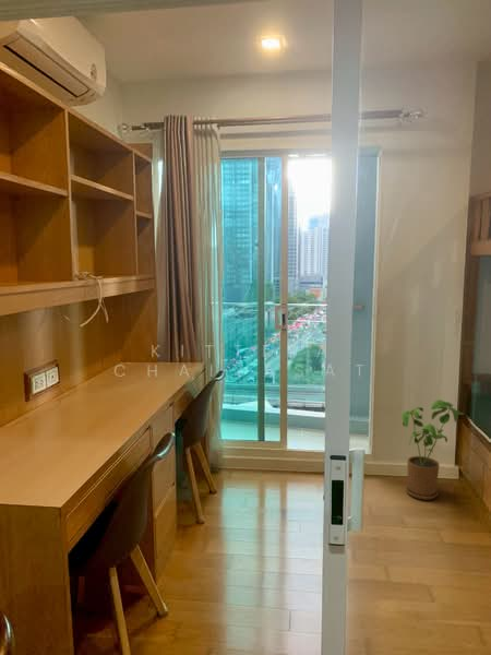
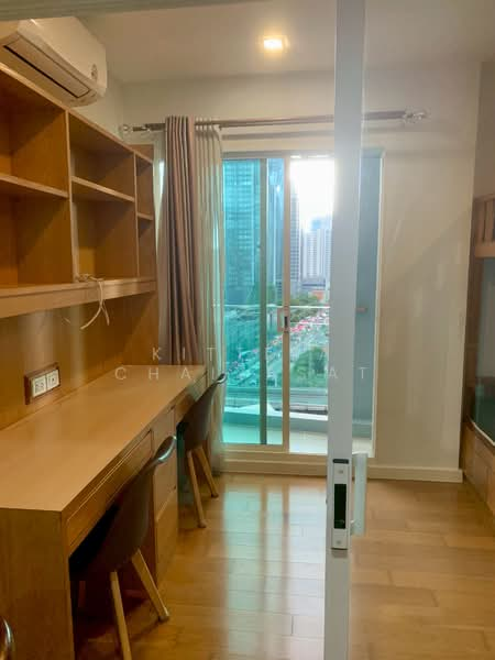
- house plant (424, 448)
